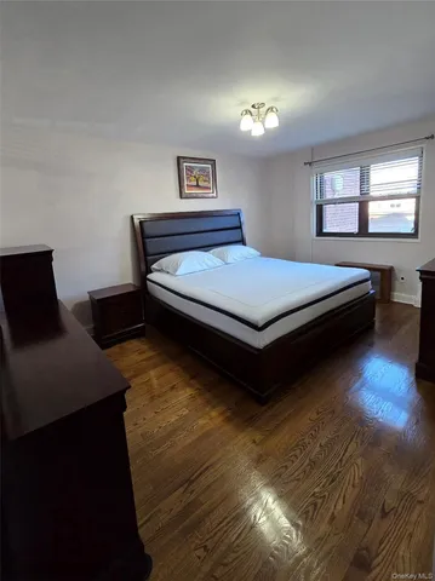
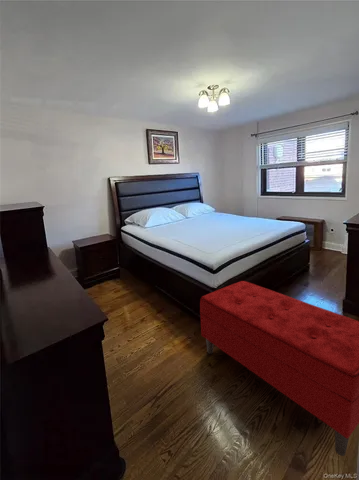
+ bench (278, 344)
